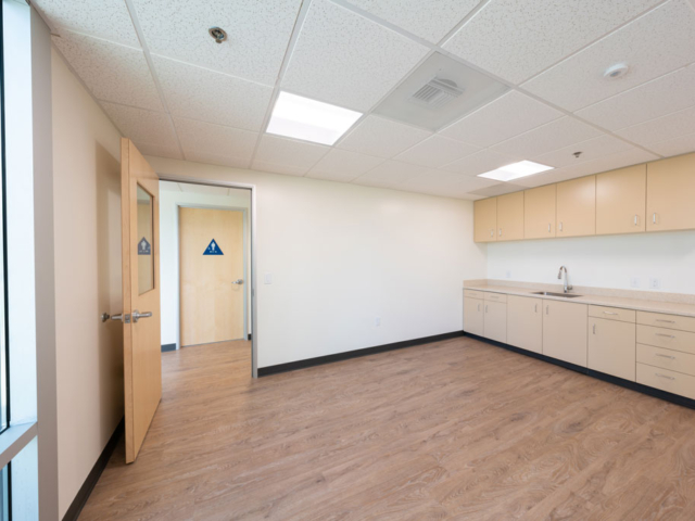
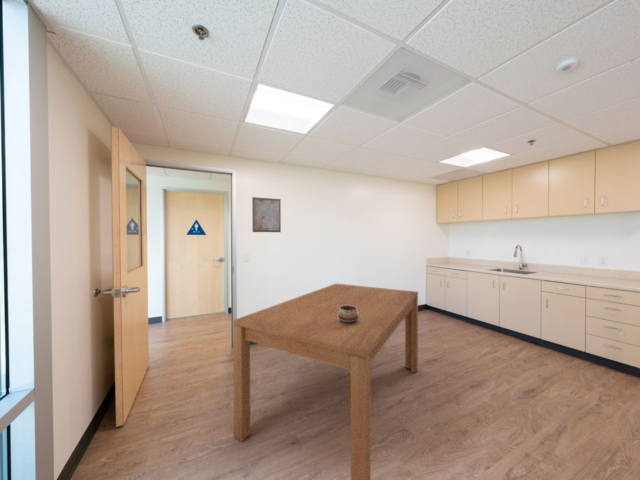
+ dining table (344, 349)
+ wall art (267, 215)
+ decorative bowl (348, 314)
